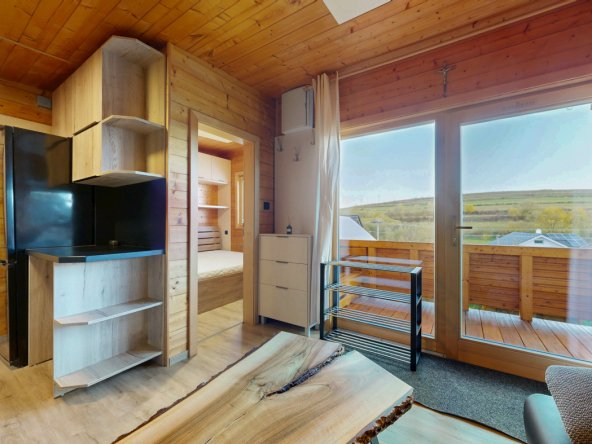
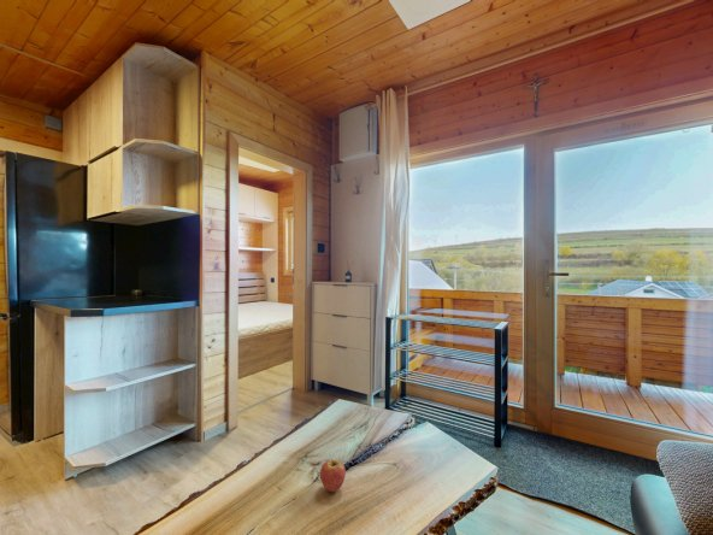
+ fruit (332, 472)
